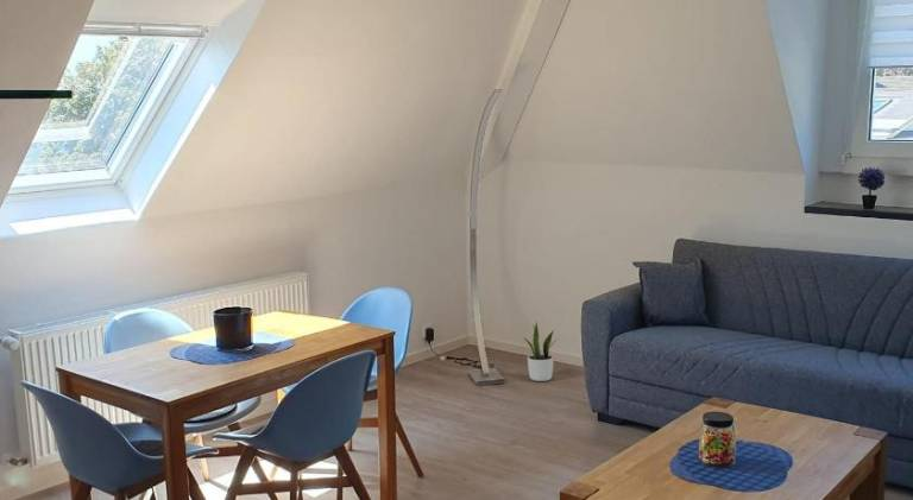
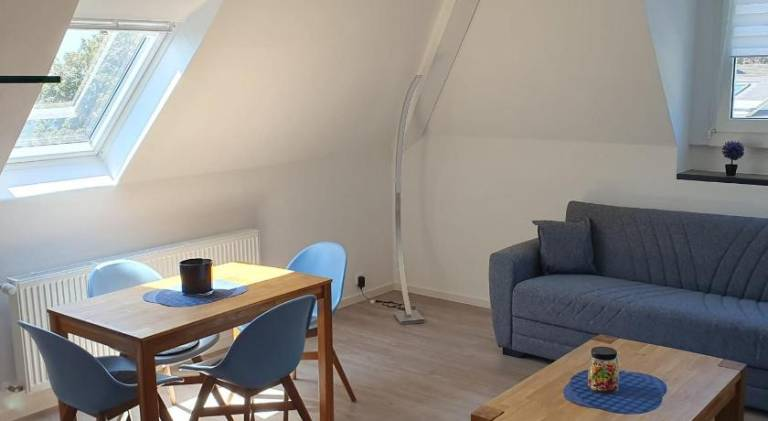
- potted plant (540, 350)
